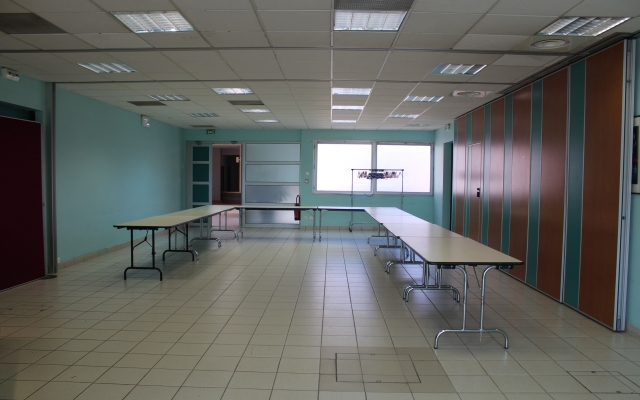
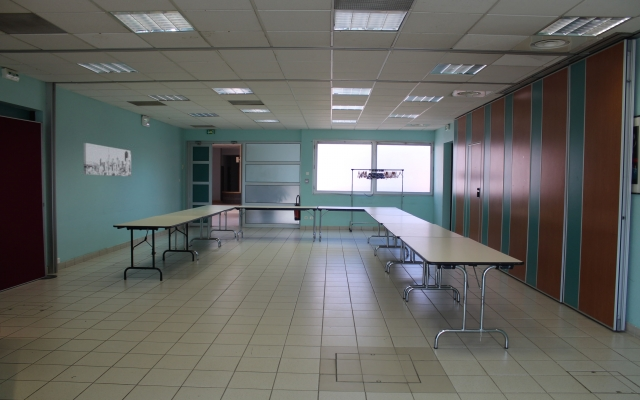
+ wall art (109, 161)
